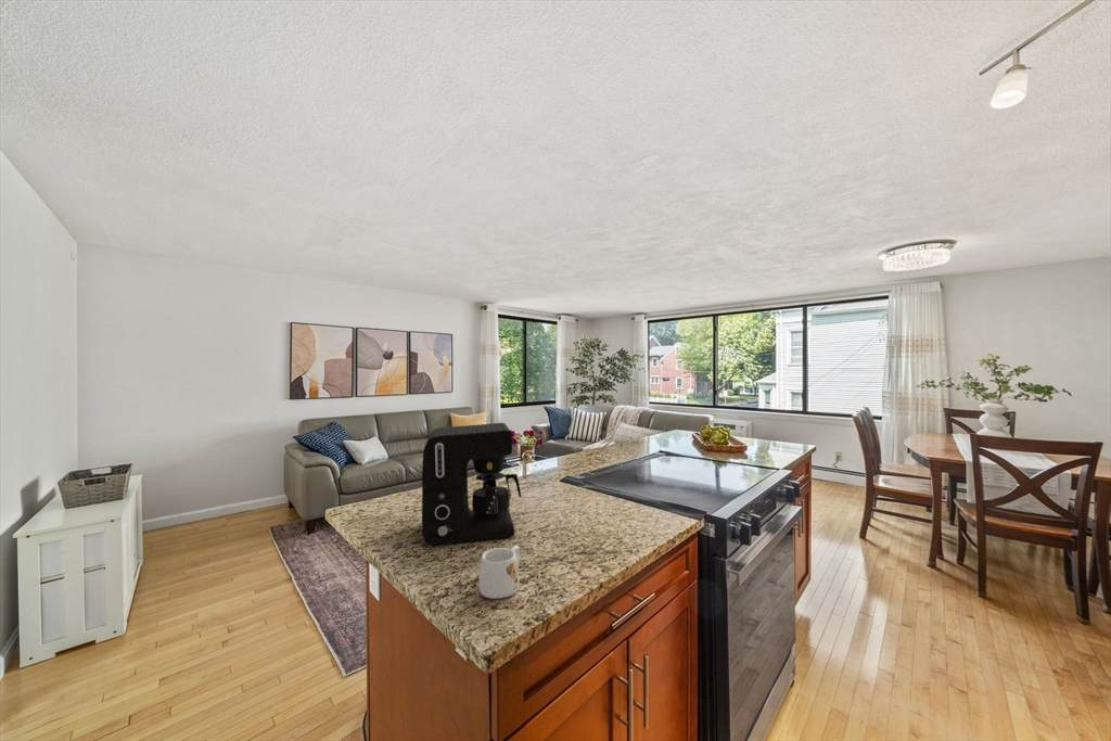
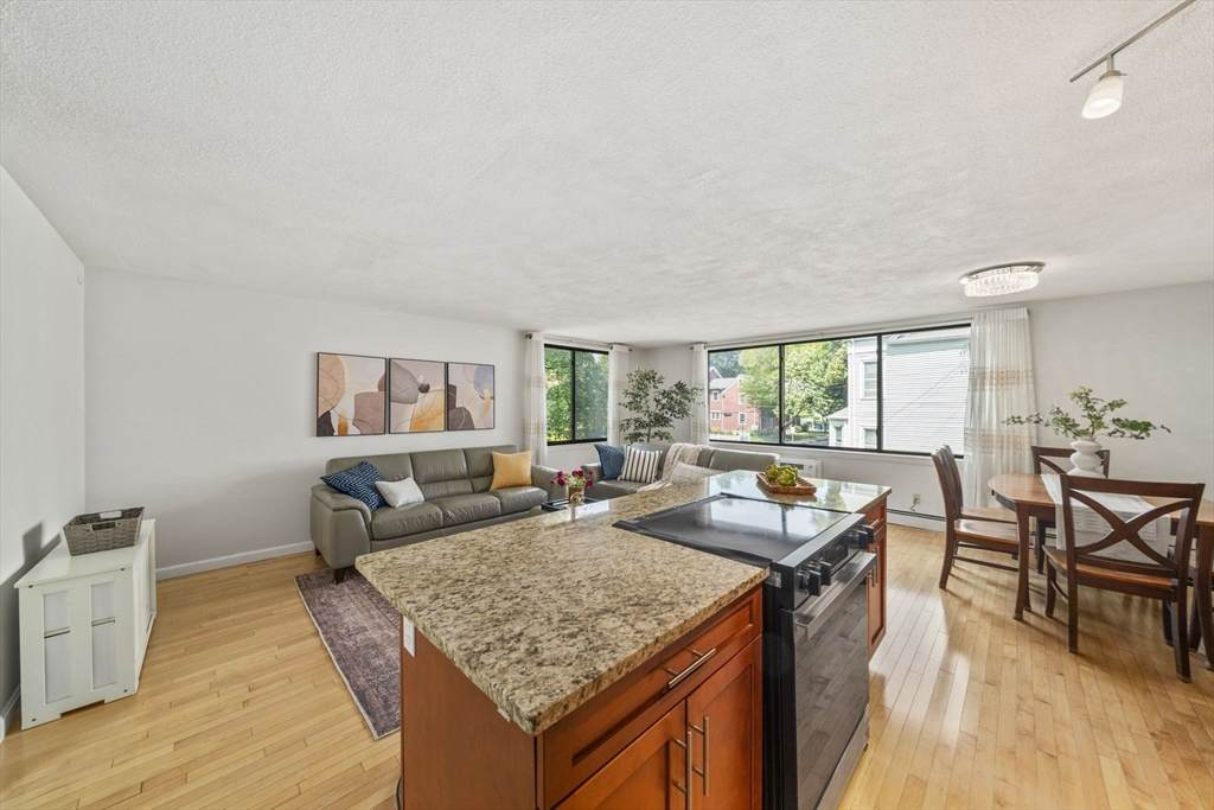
- mug (503, 567)
- coffee maker (476, 477)
